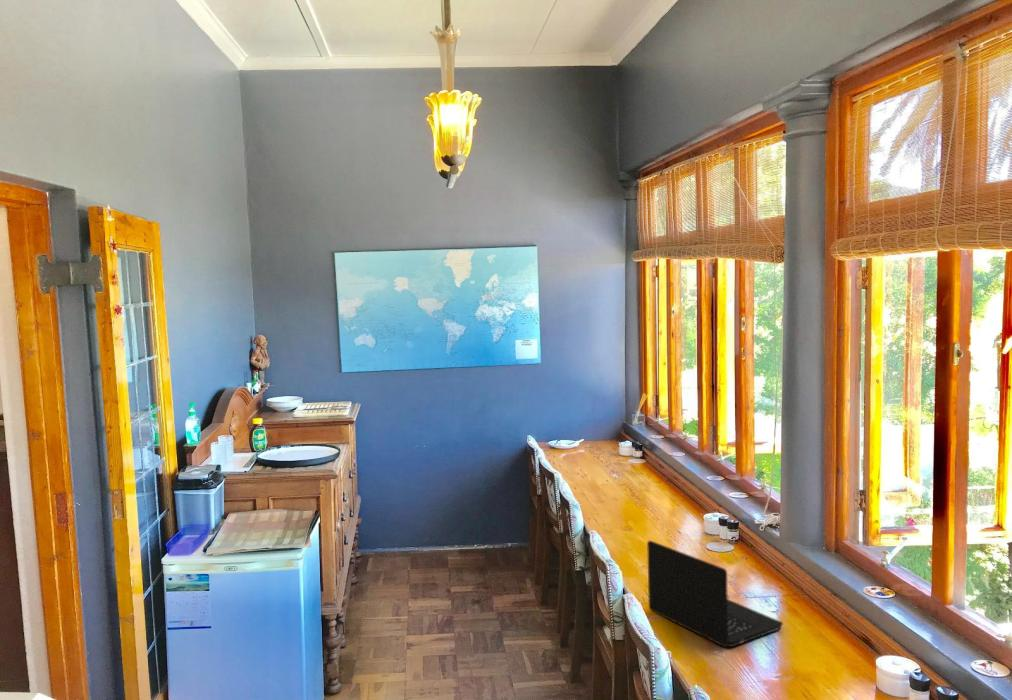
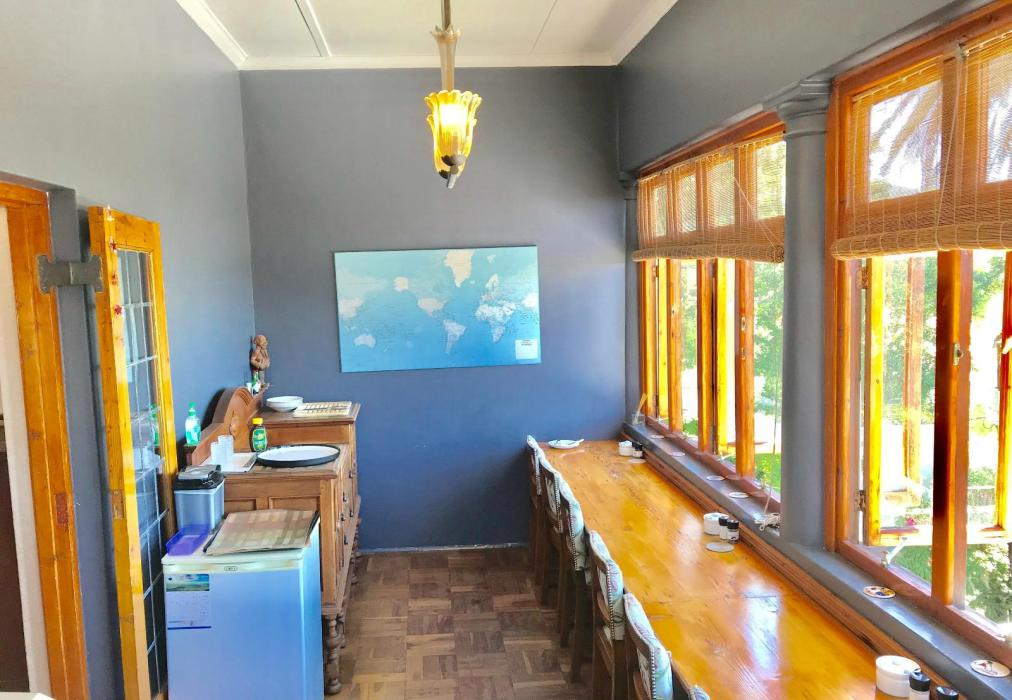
- laptop (713, 582)
